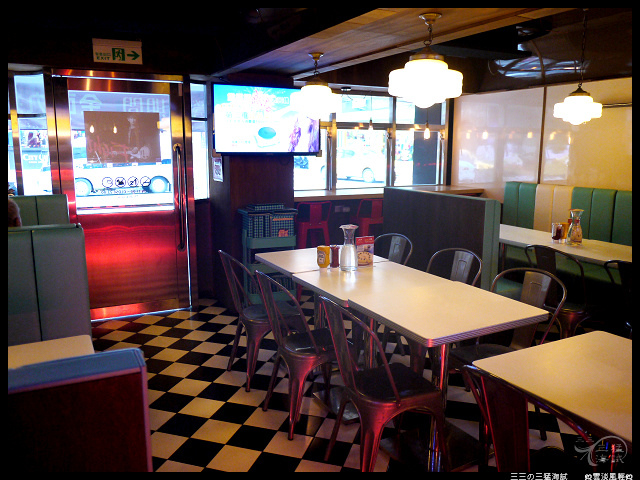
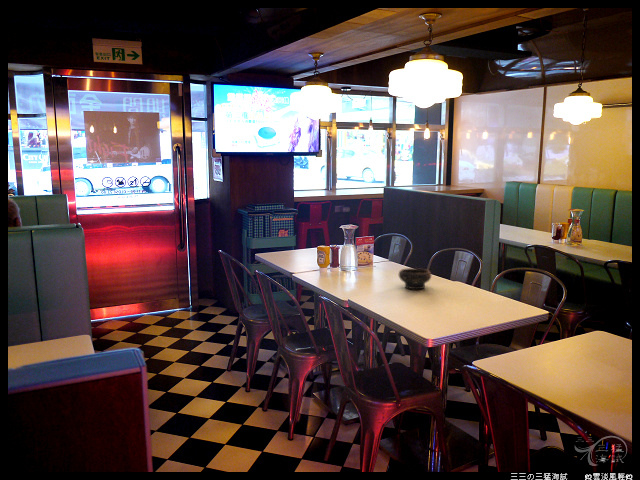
+ bowl (414, 279)
